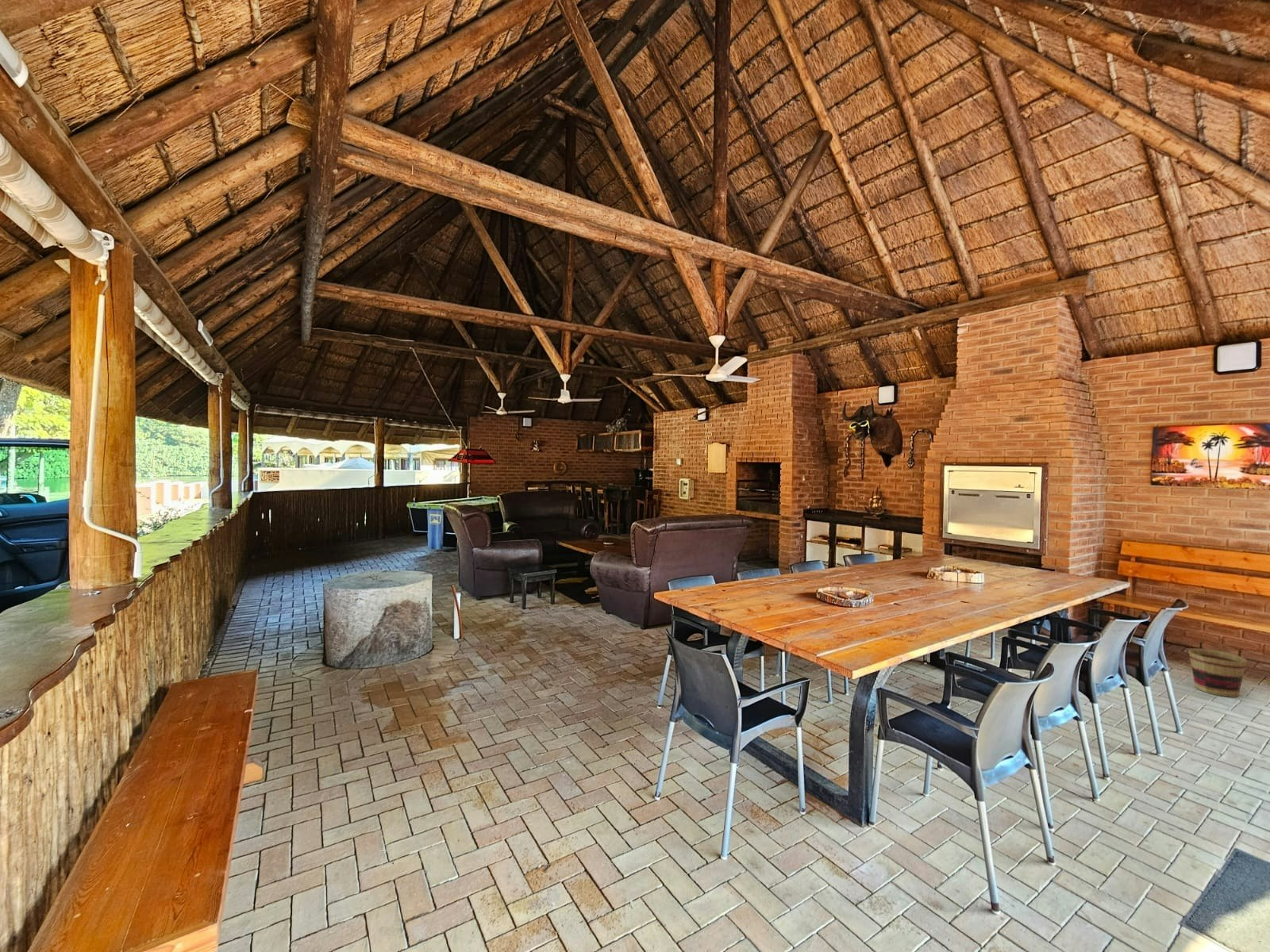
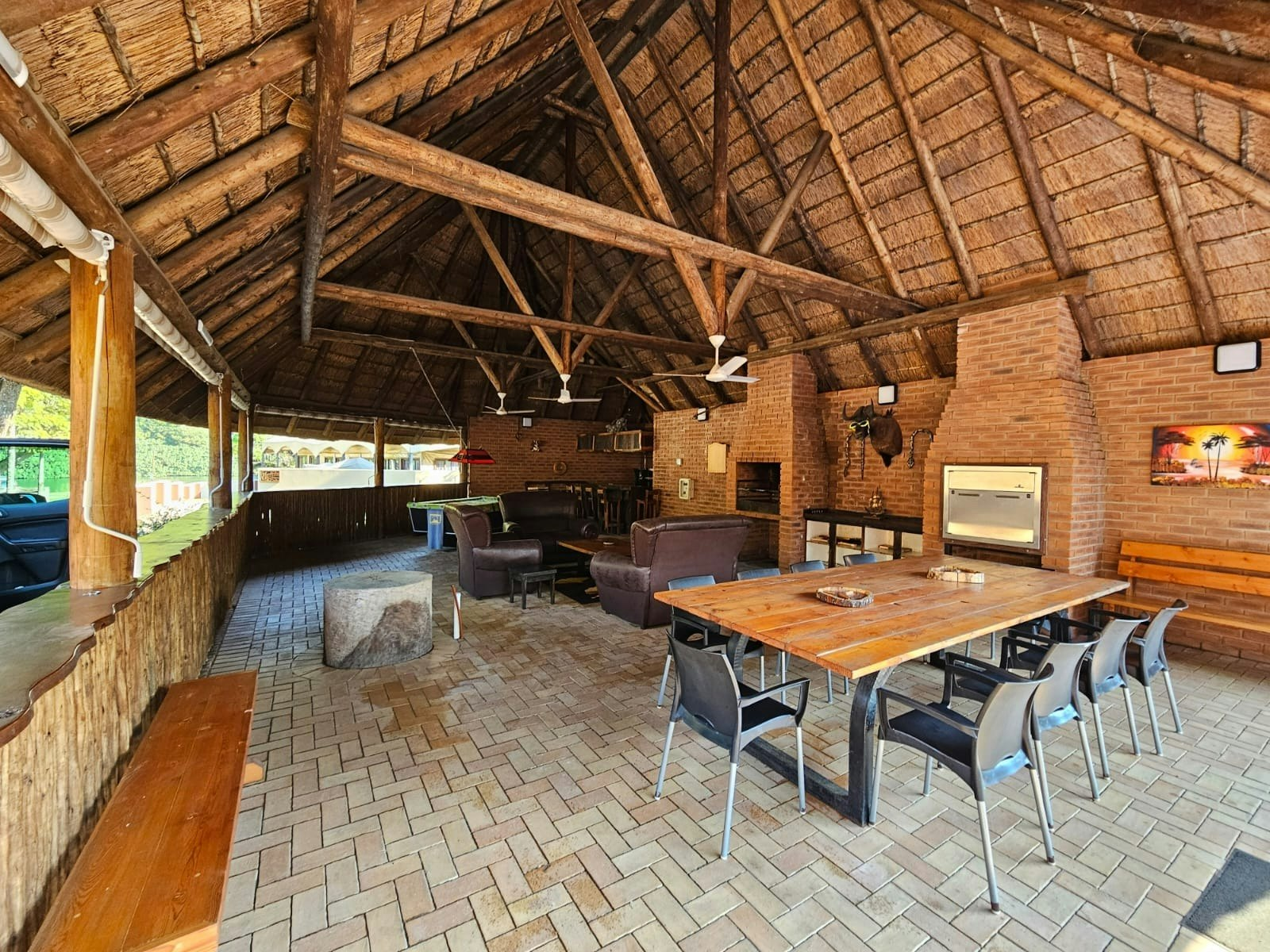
- basket (1216, 673)
